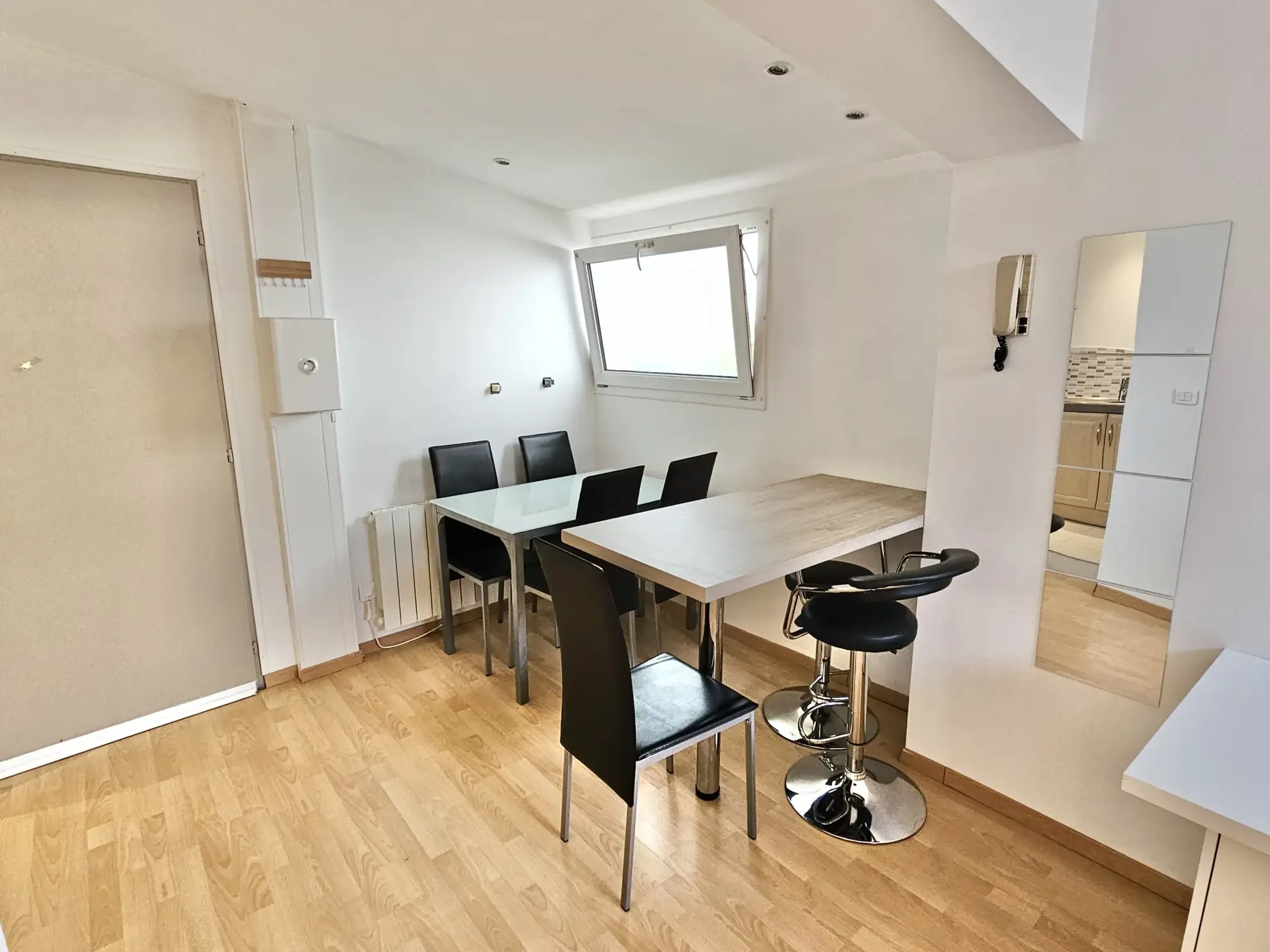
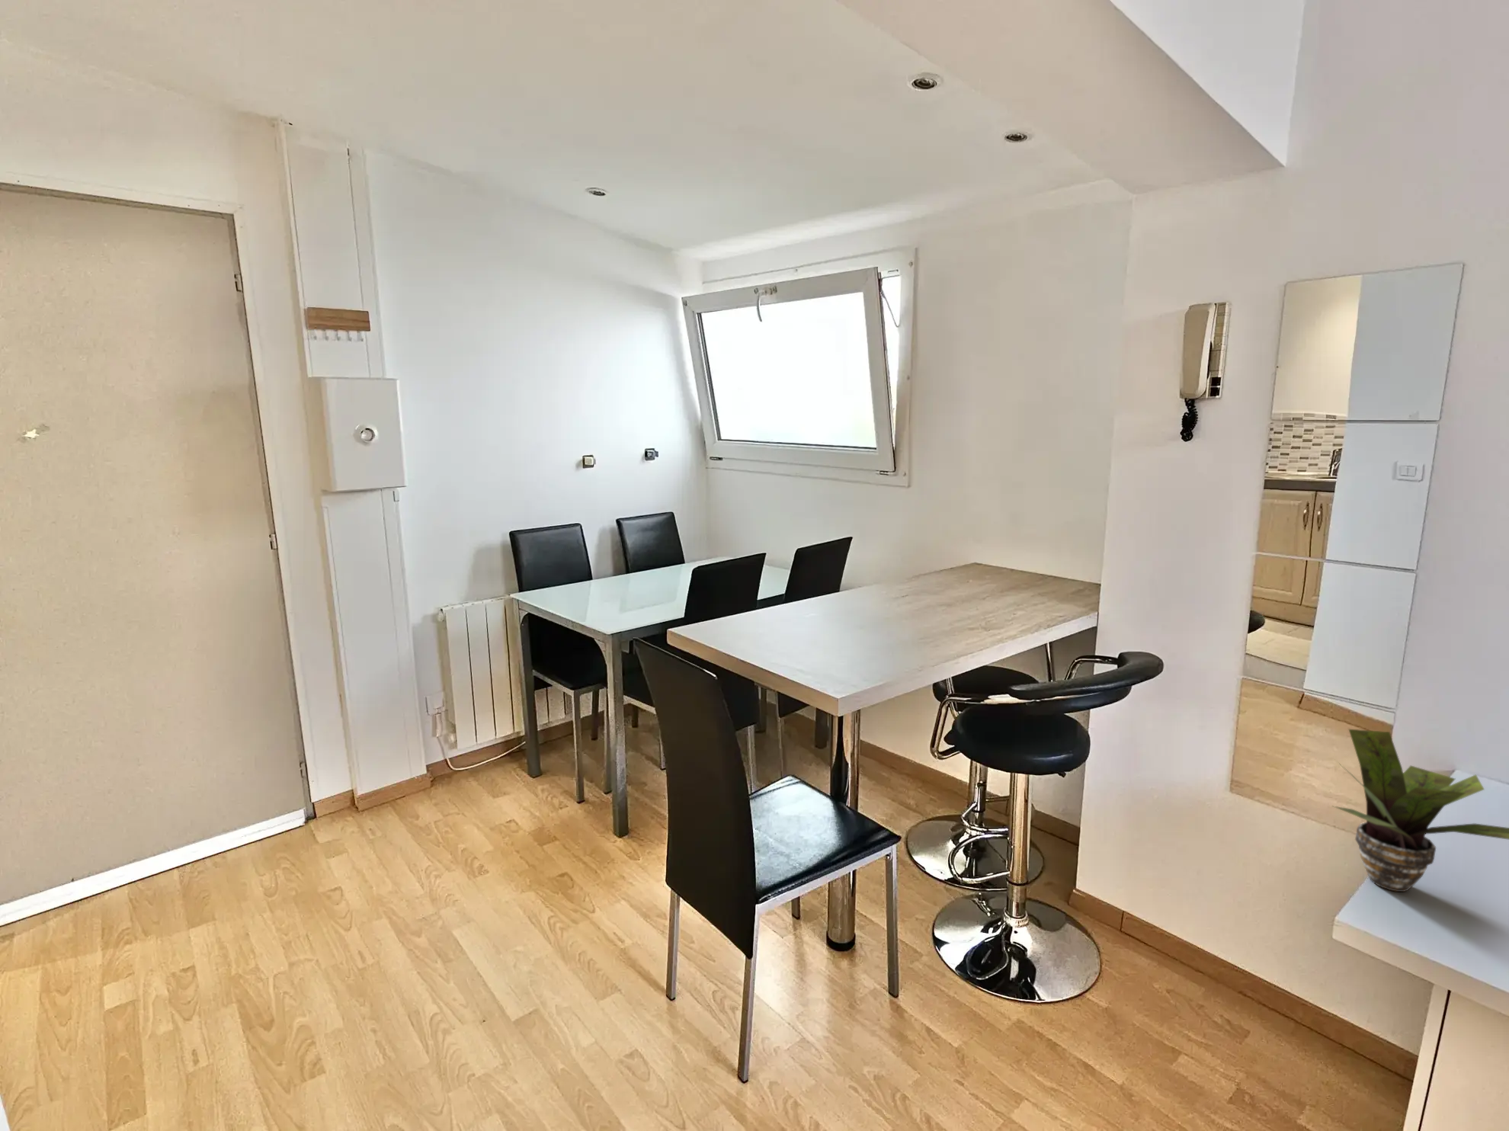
+ potted plant (1394, 820)
